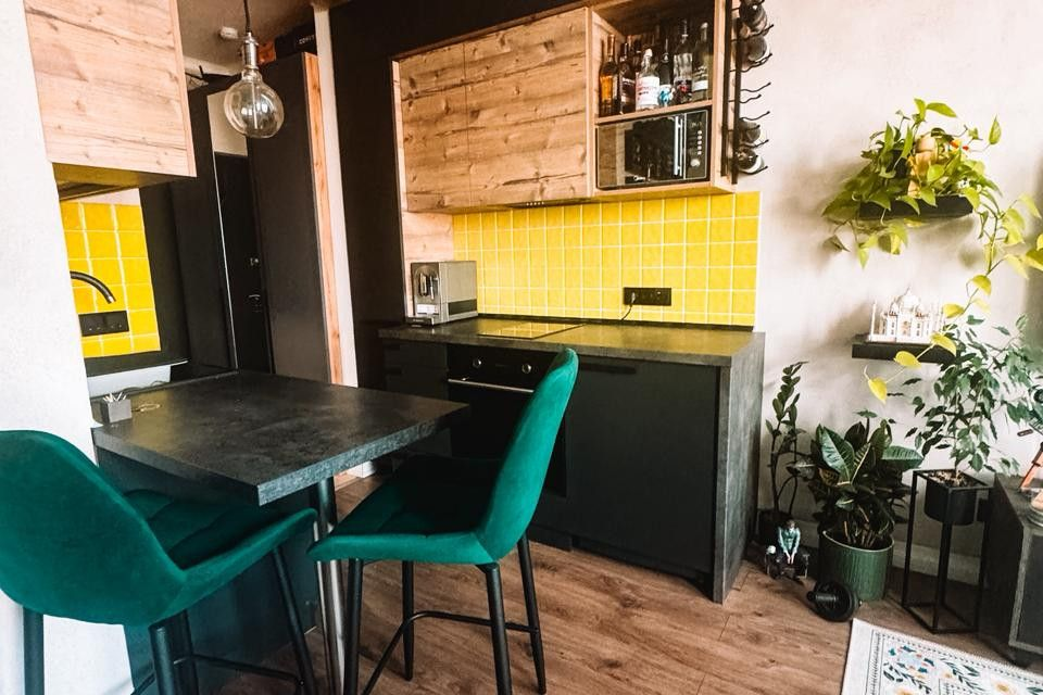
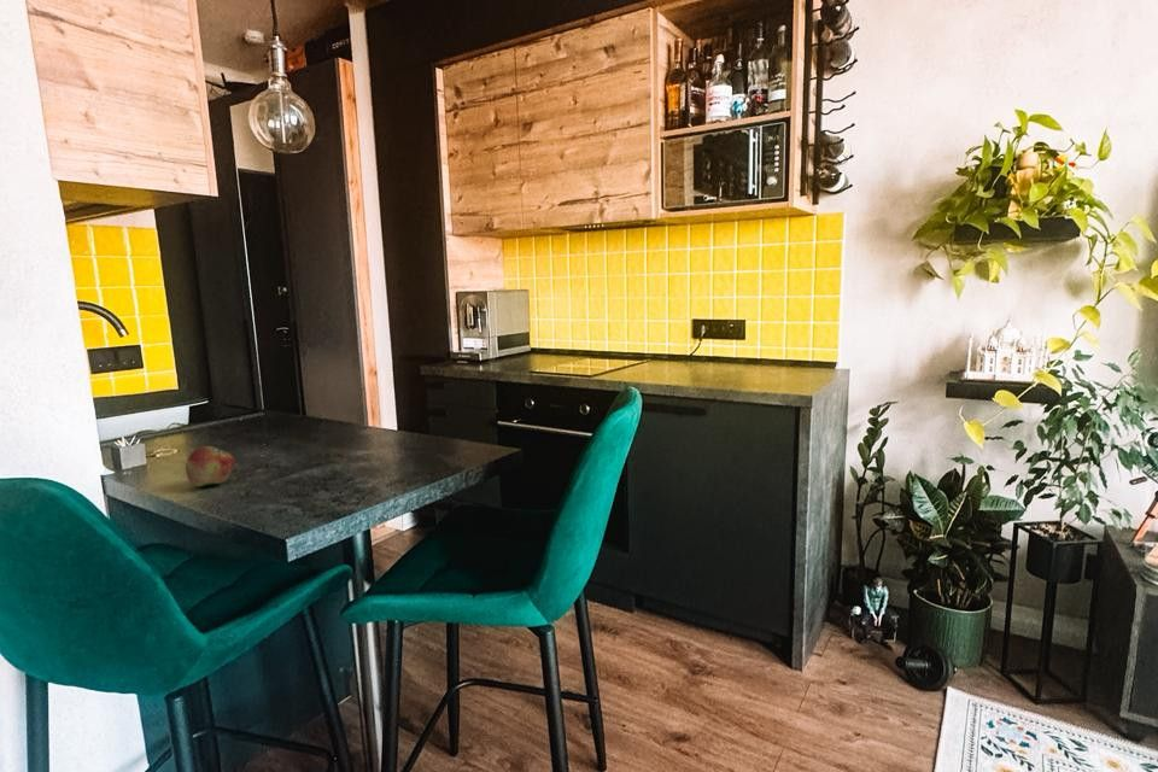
+ fruit (210, 466)
